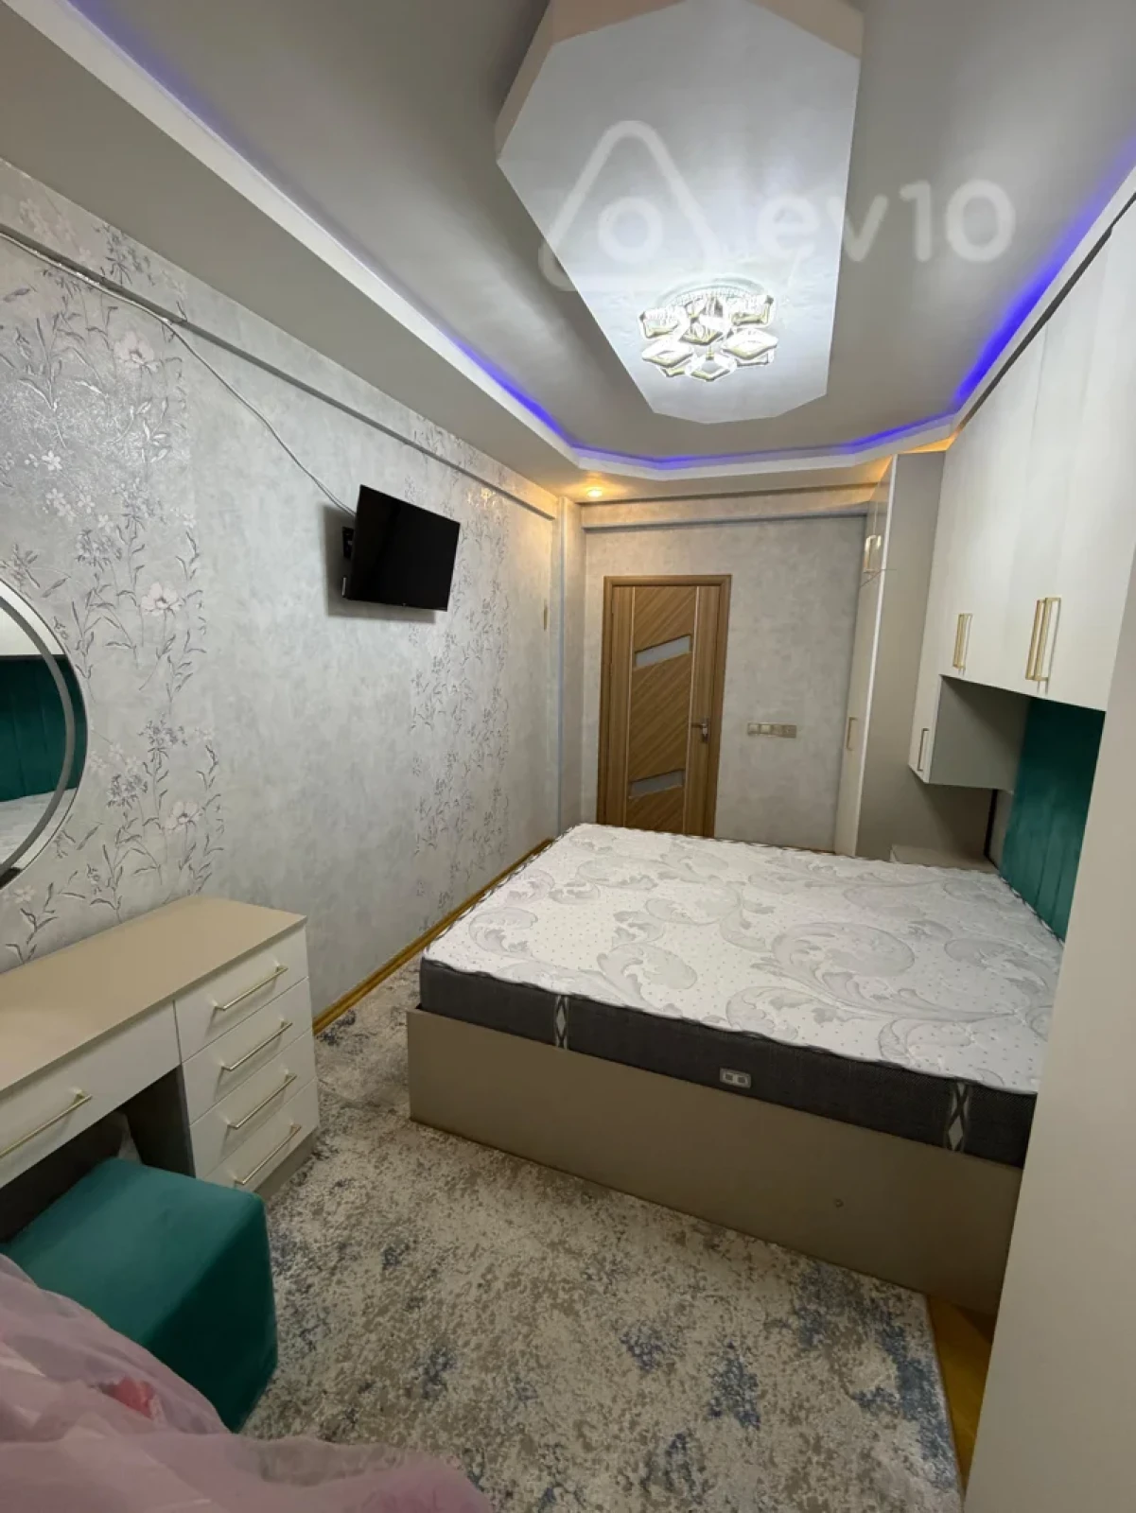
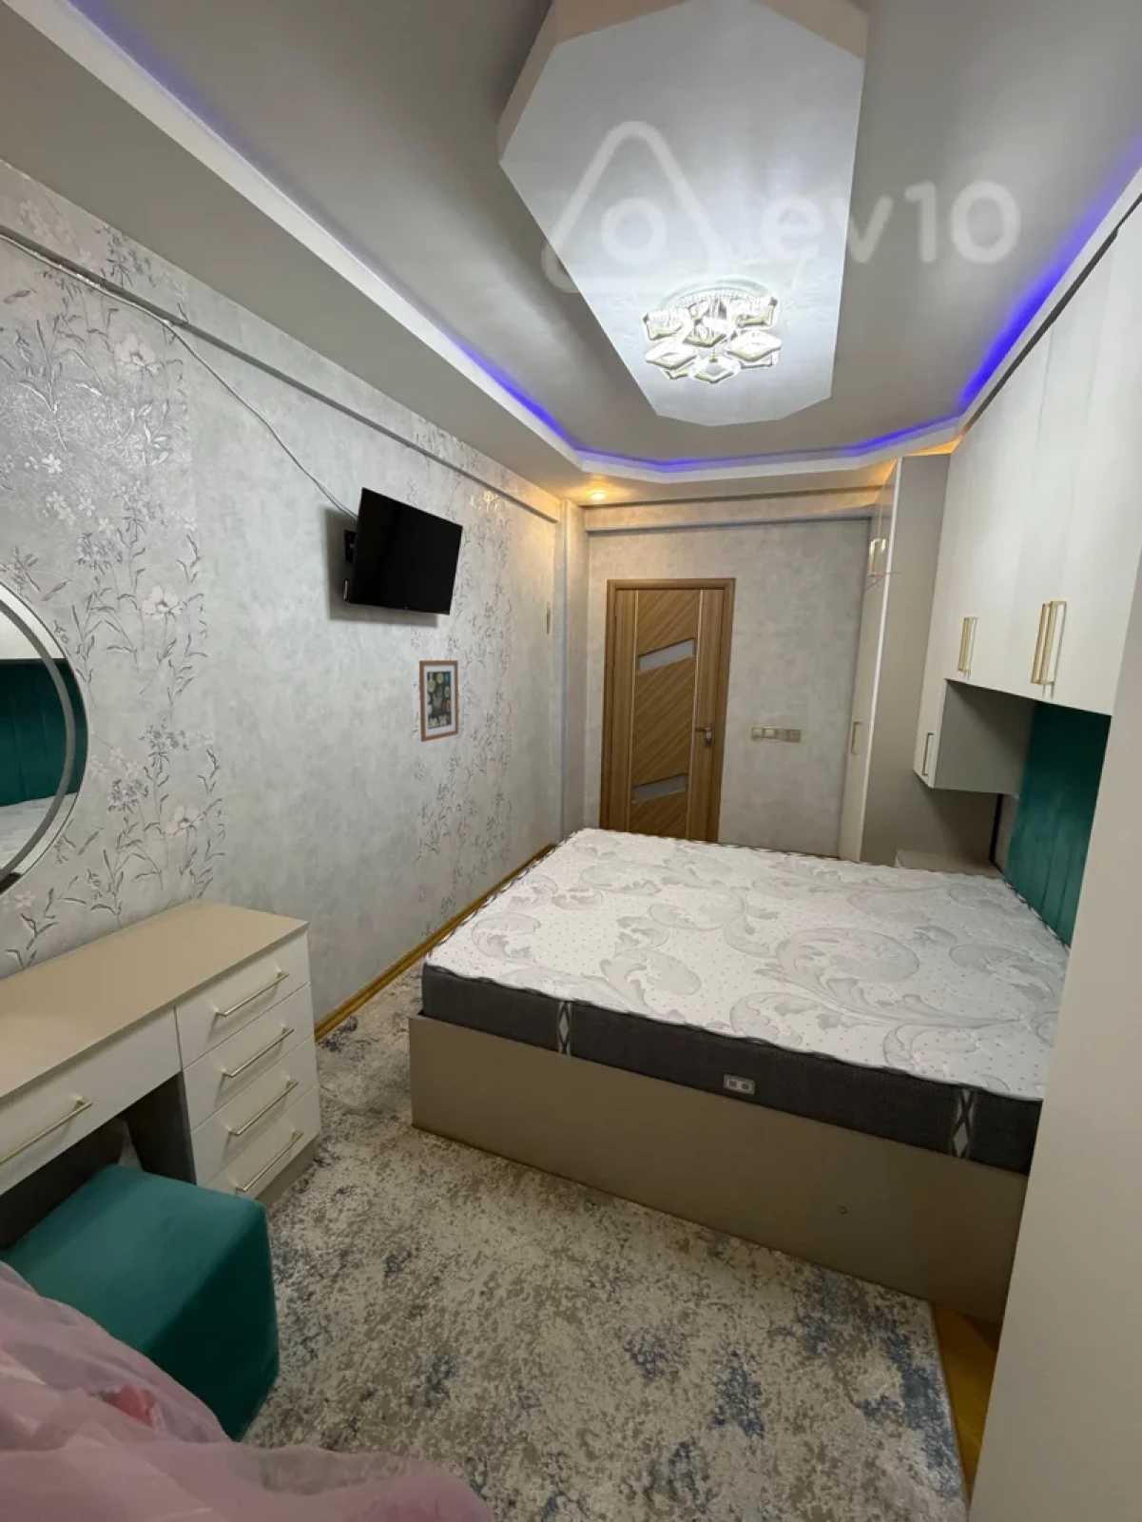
+ wall art (439, 699)
